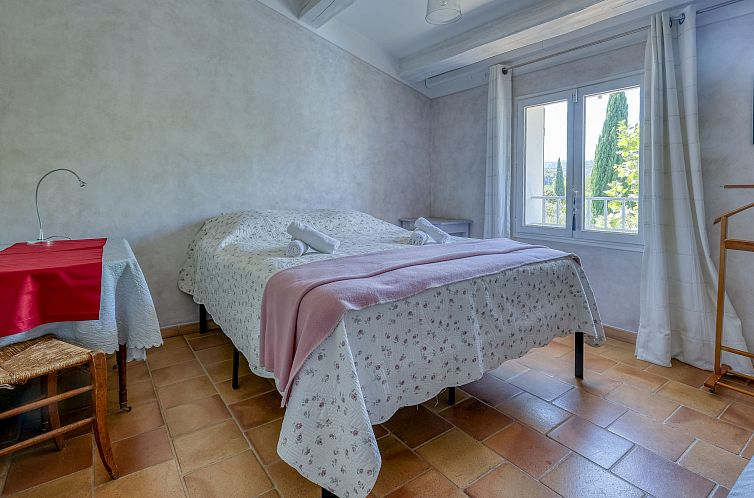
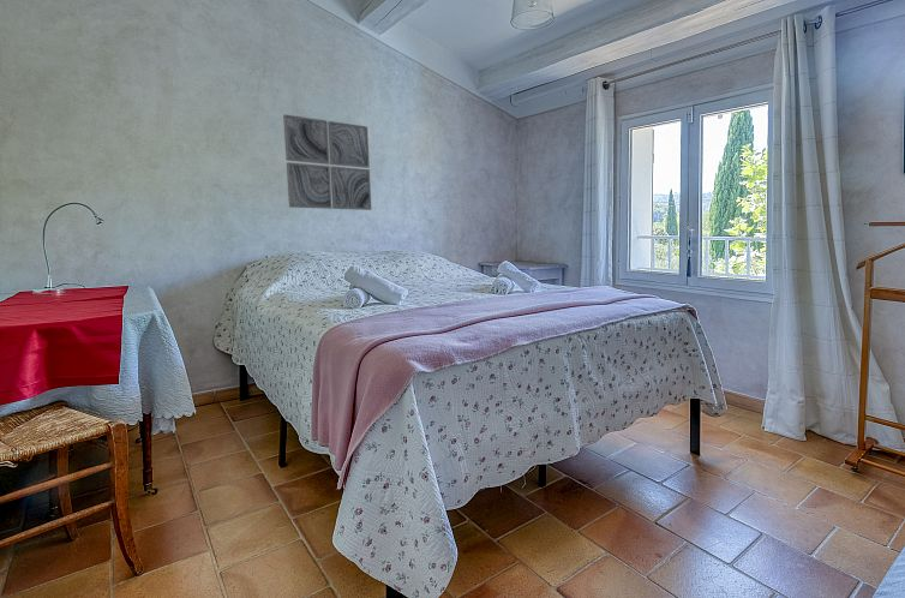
+ wall art (329, 166)
